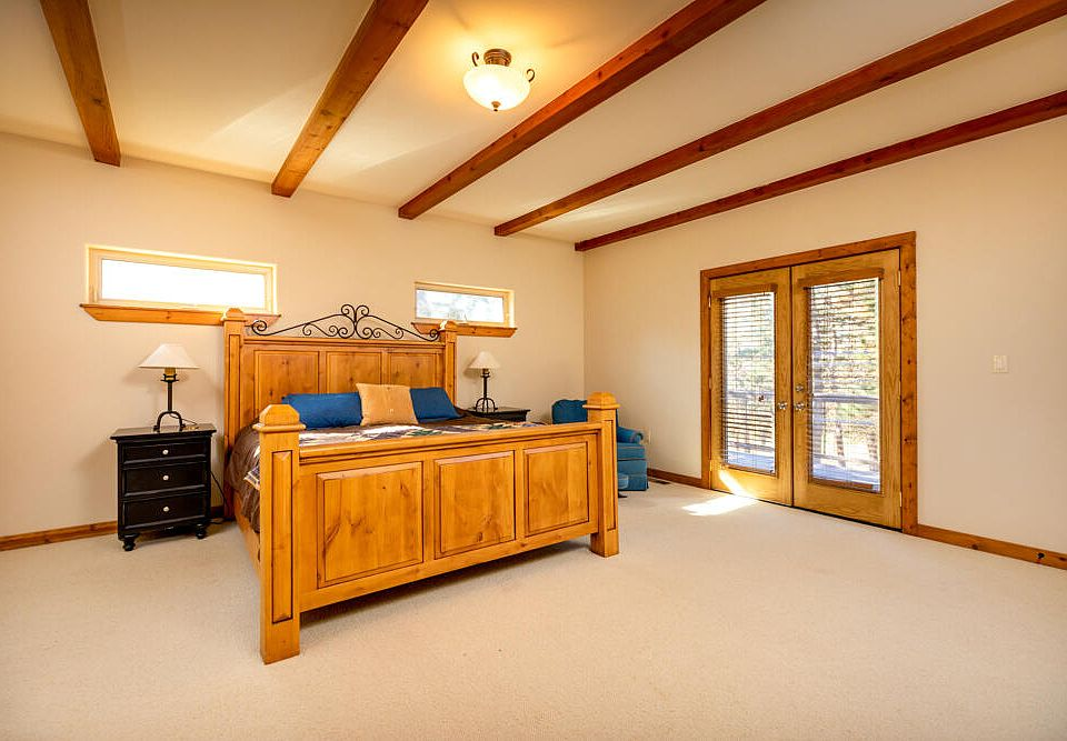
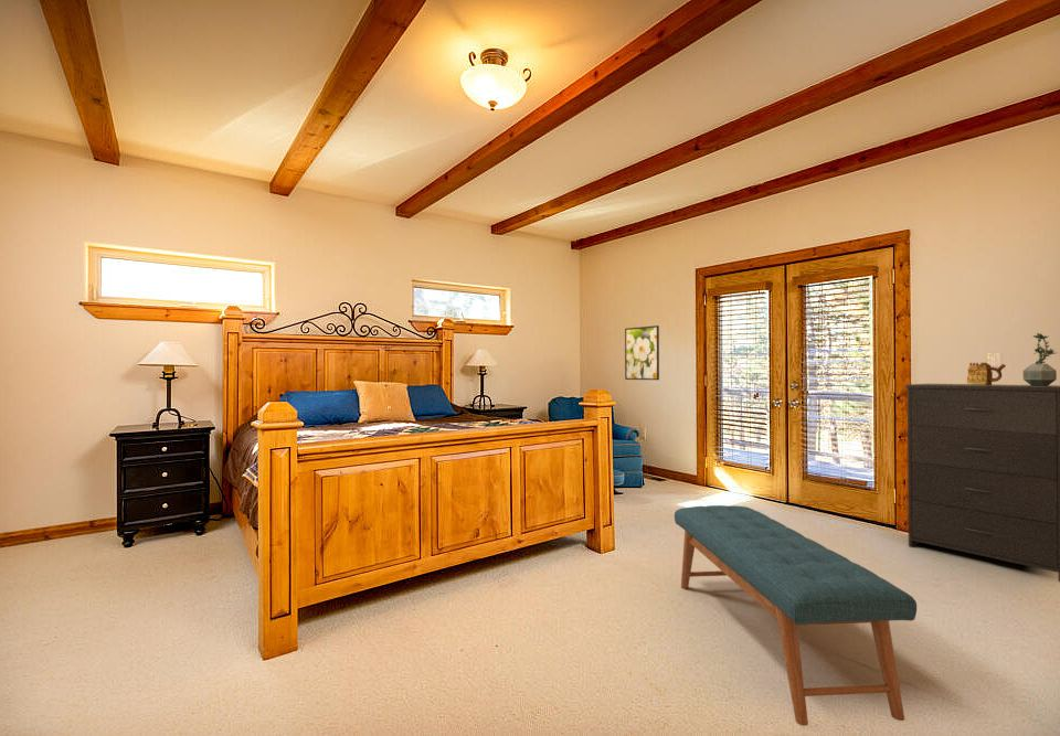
+ potted plant (1040, 359)
+ bench (766, 586)
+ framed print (642, 353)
+ teapot (986, 373)
+ dresser (986, 470)
